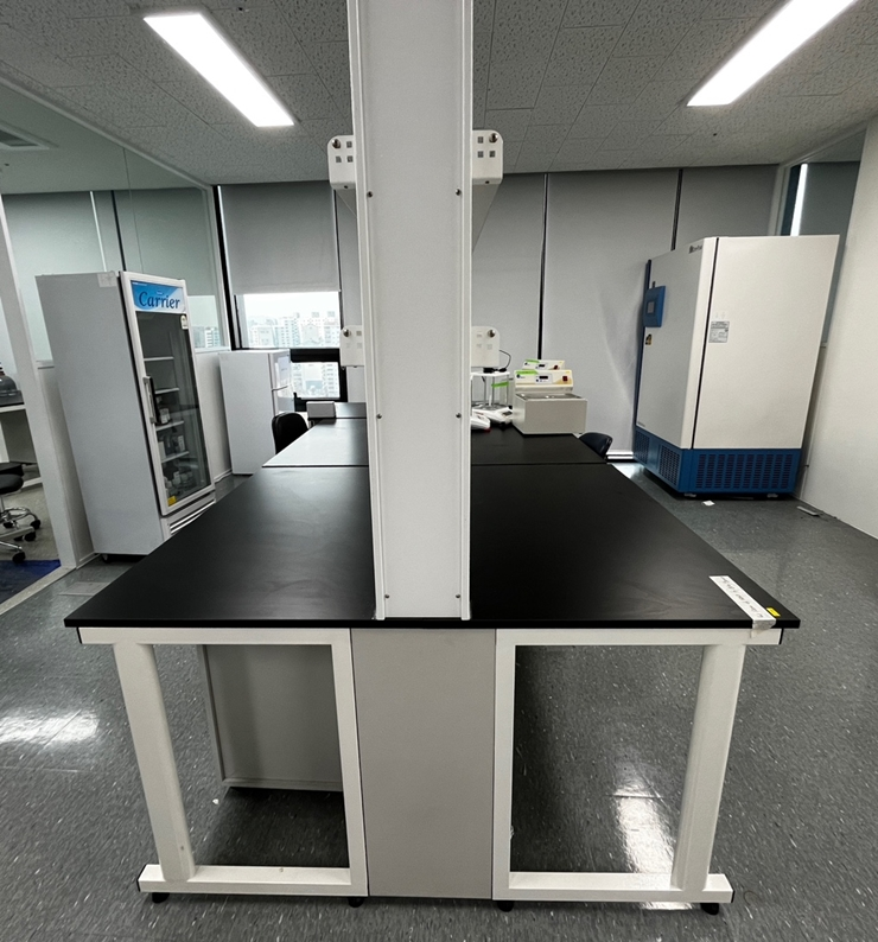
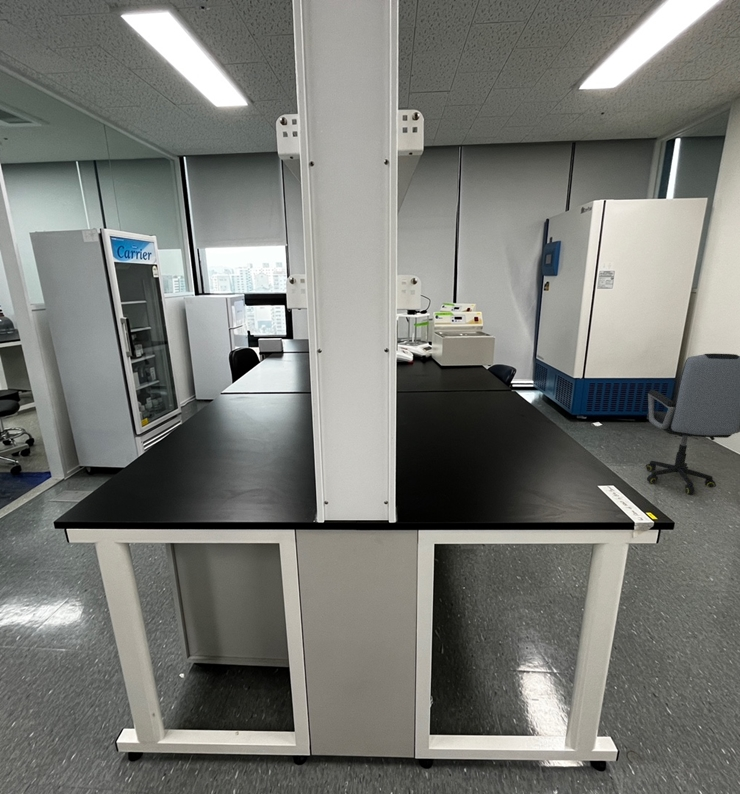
+ office chair (691, 418)
